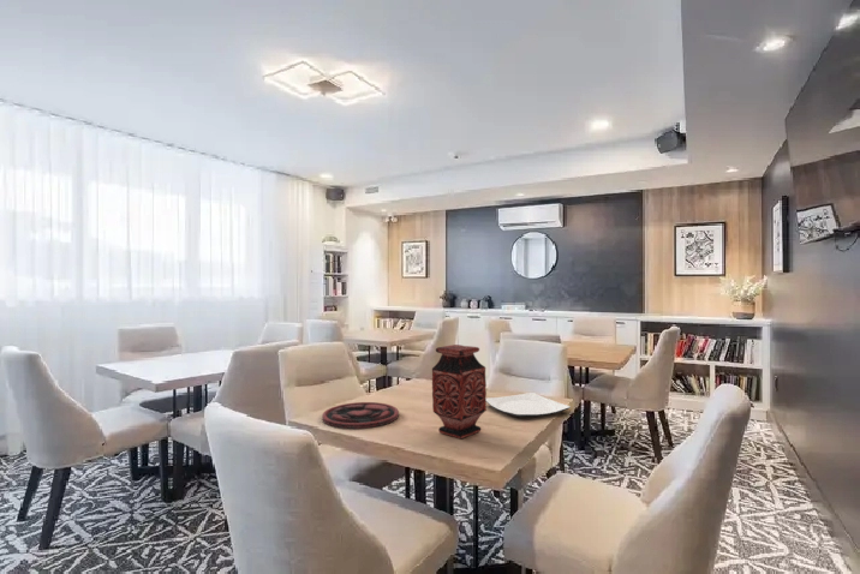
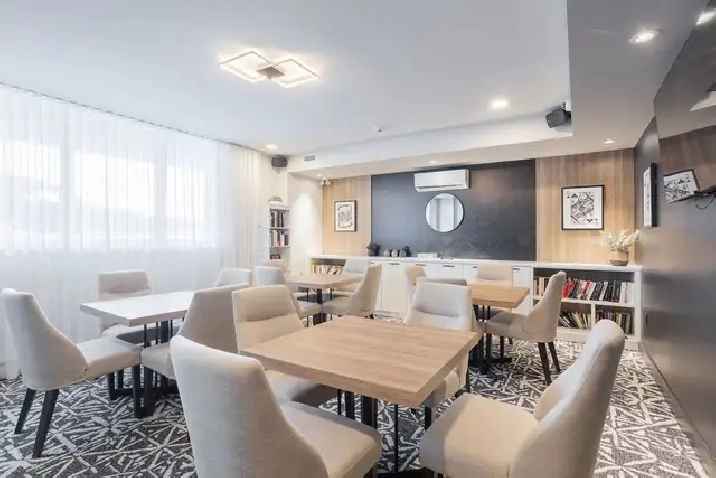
- plate (525, 405)
- plate (360, 413)
- vase (459, 389)
